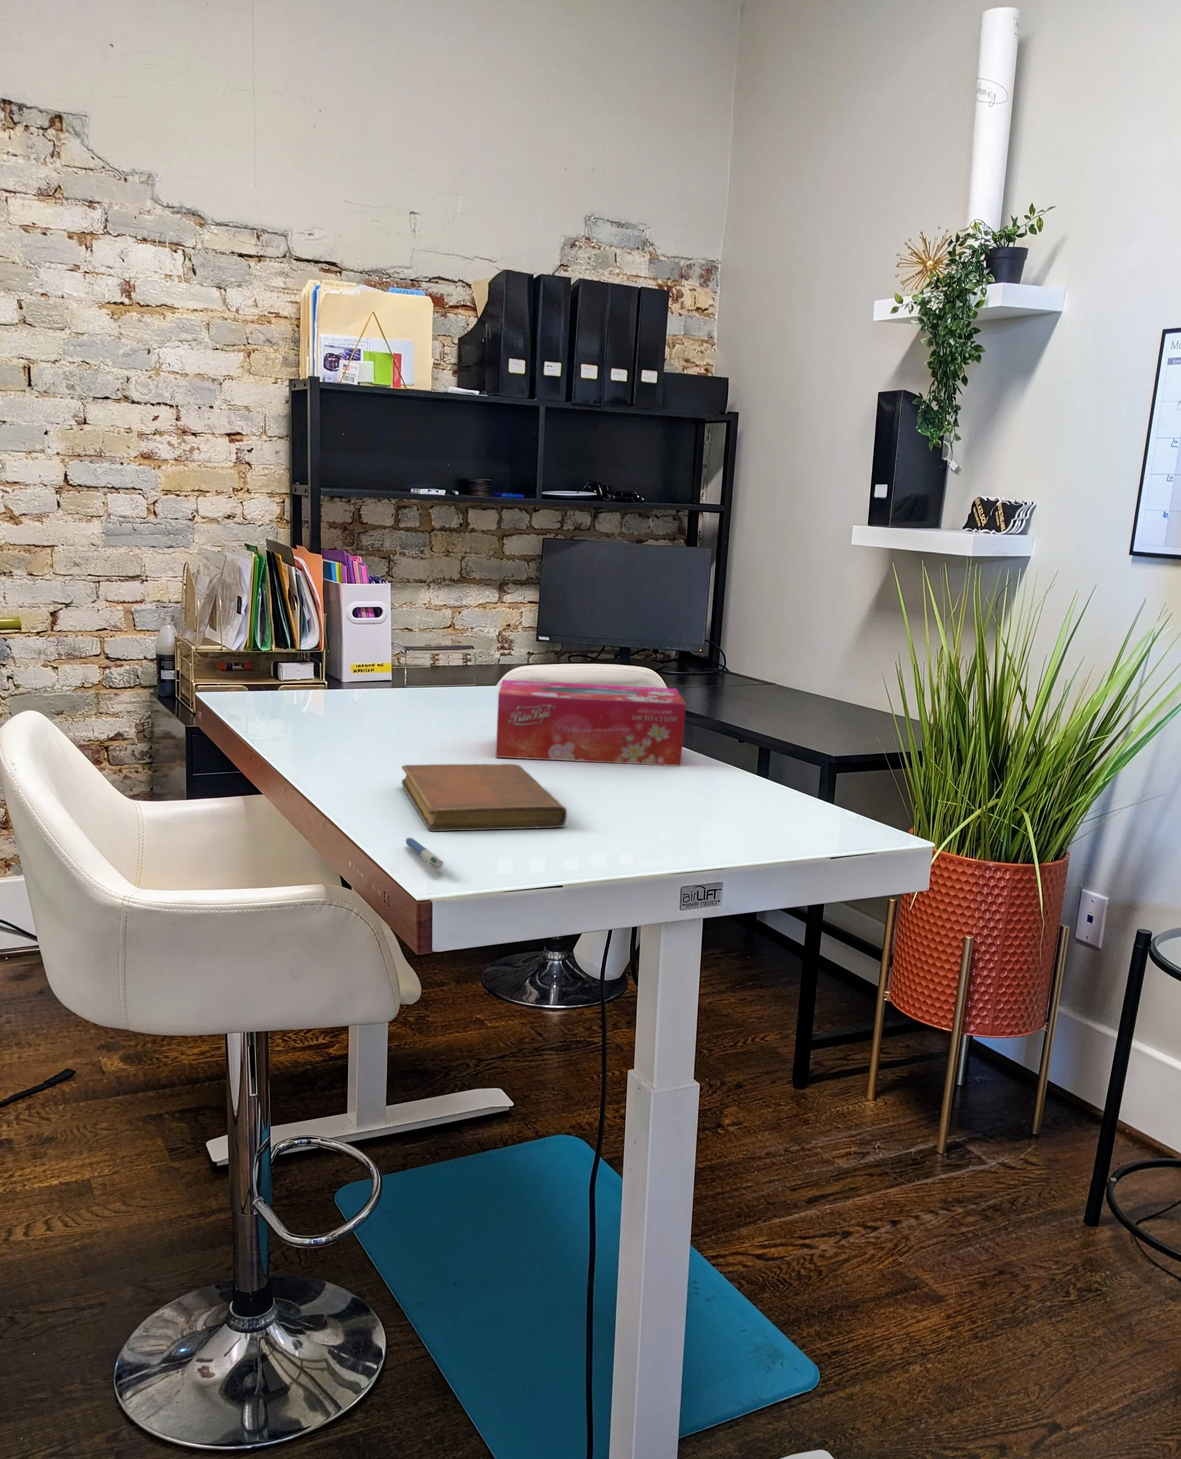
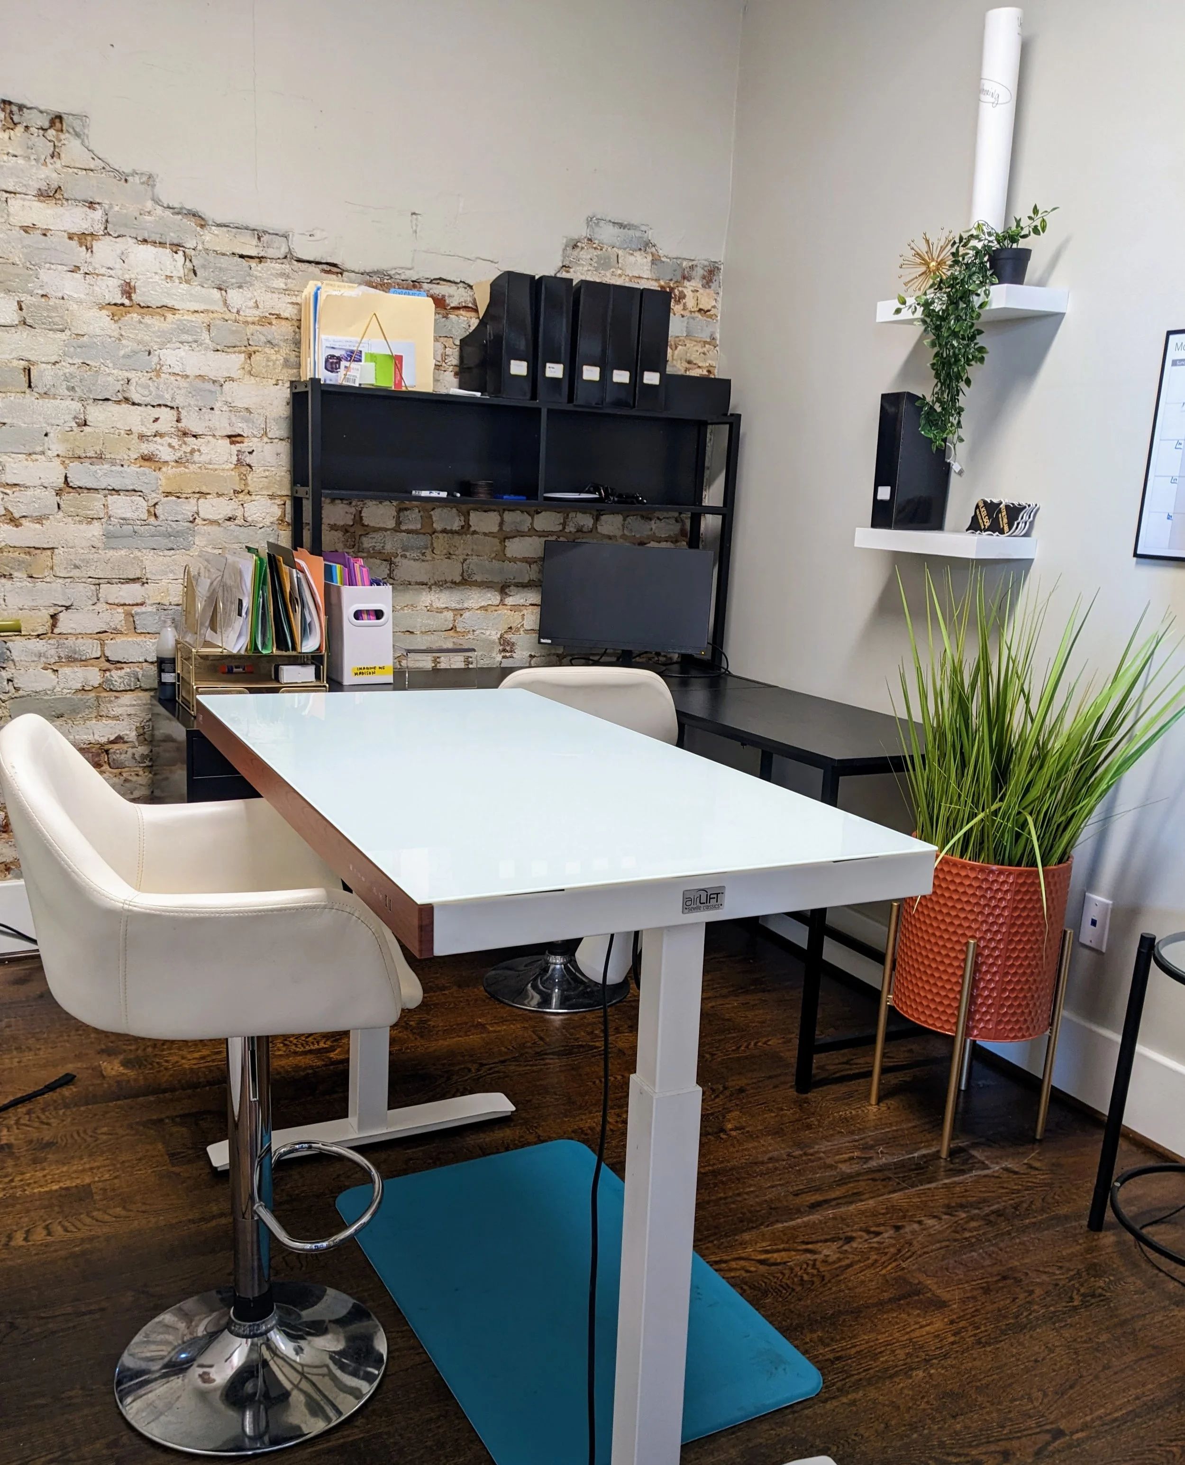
- pen (424, 852)
- notebook (478, 794)
- tissue box (589, 722)
